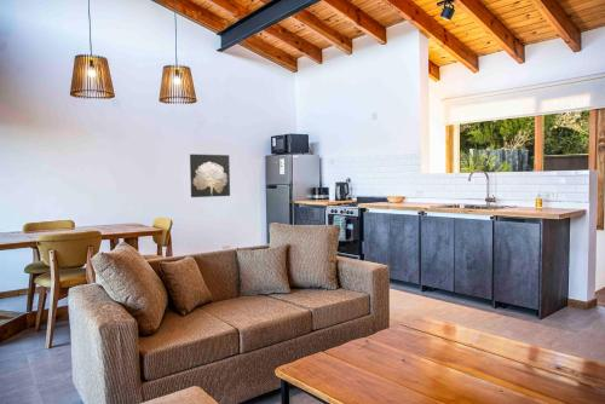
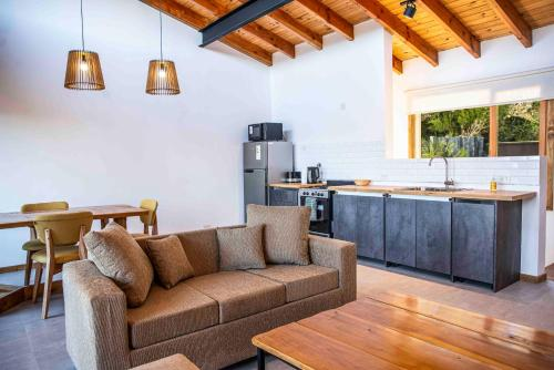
- wall art (209, 175)
